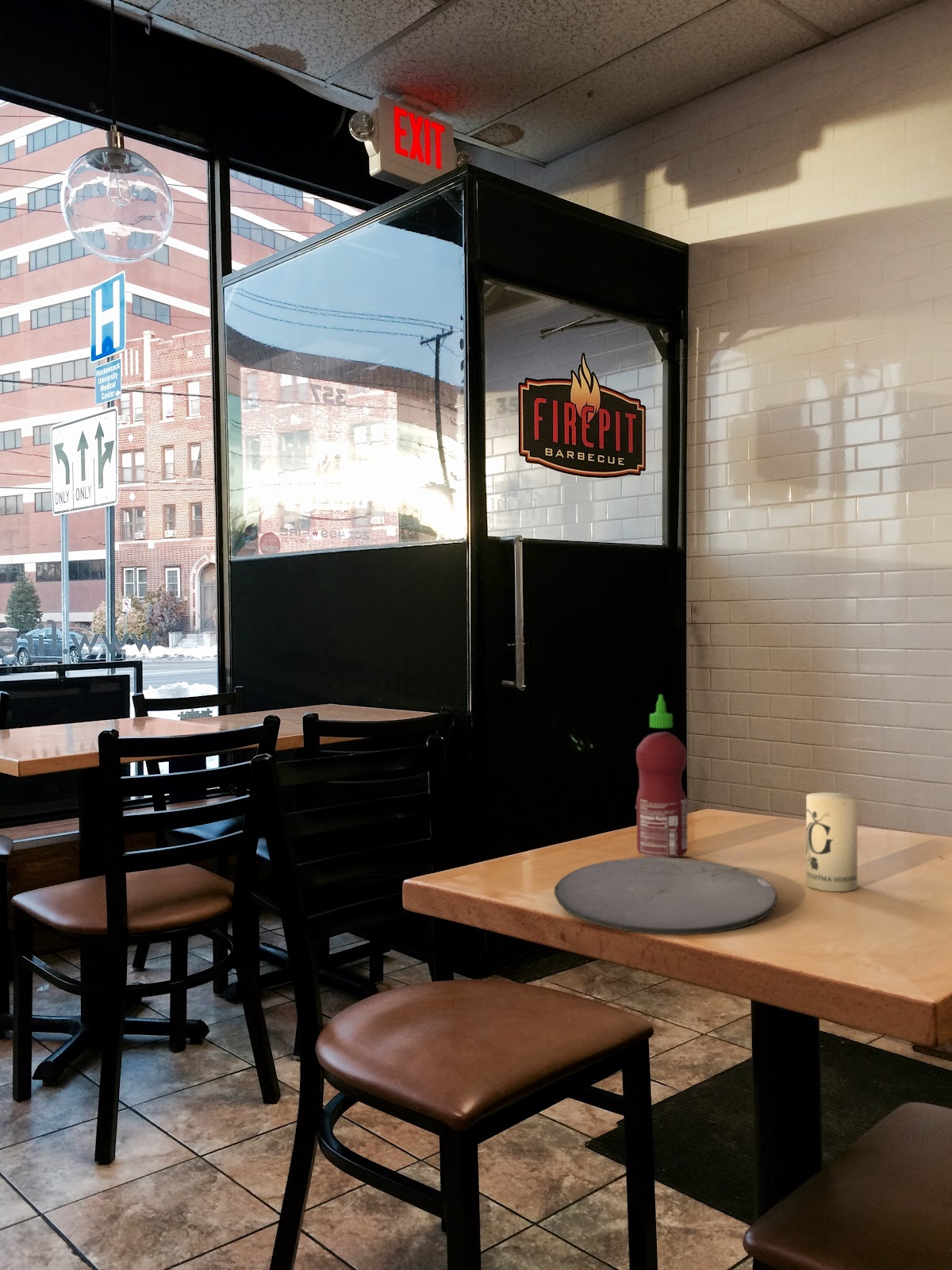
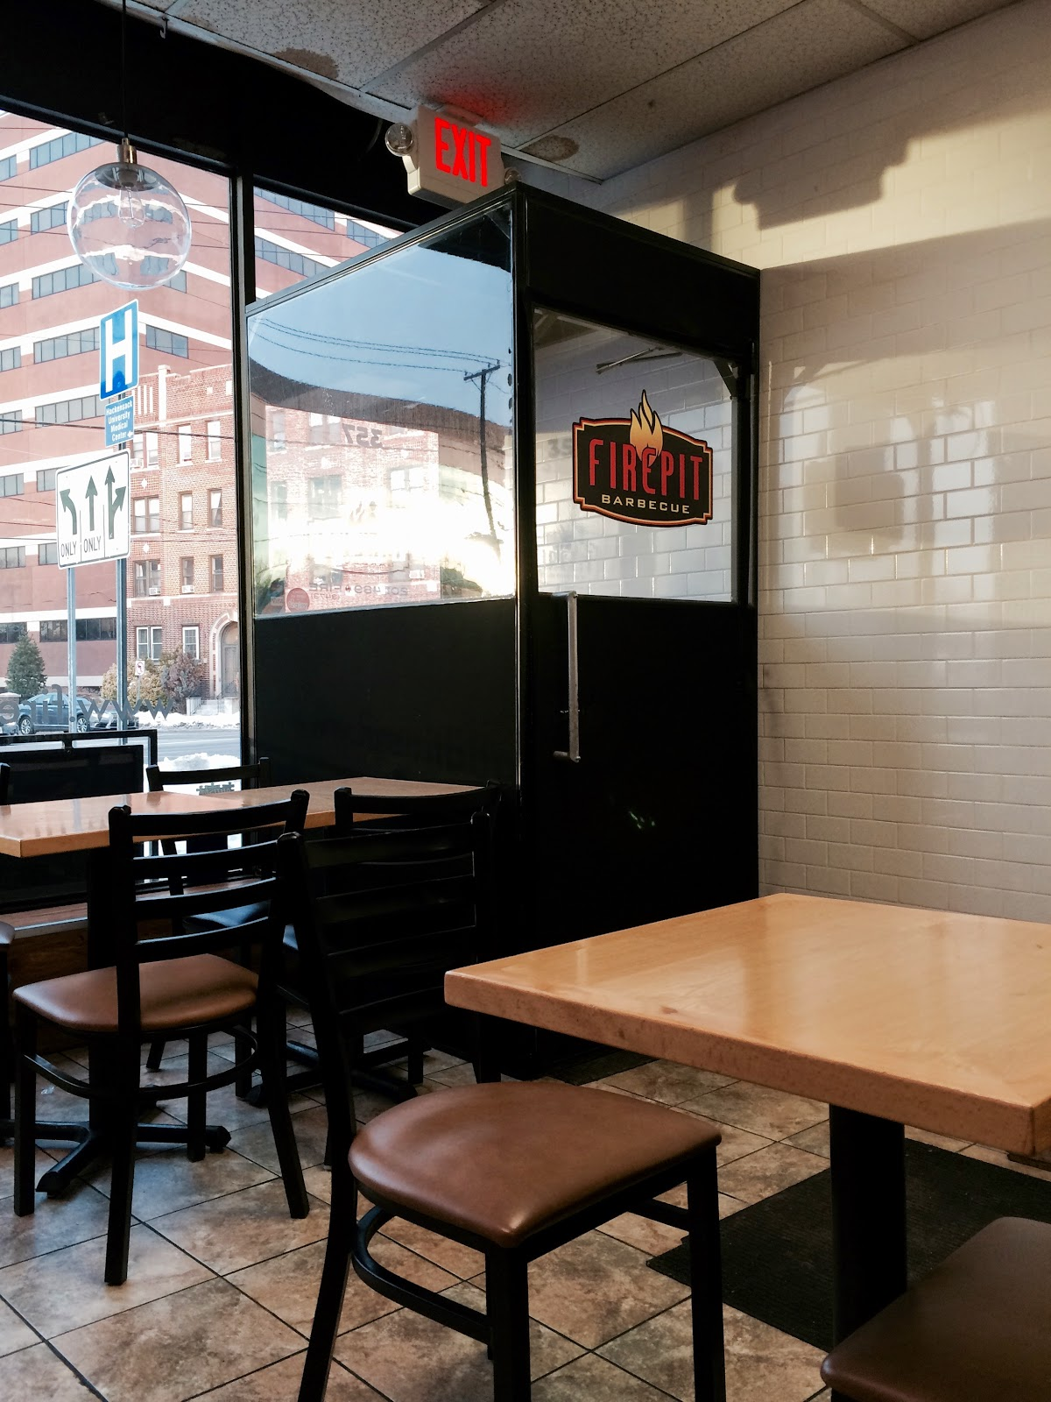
- plate (663, 892)
- hot sauce (661, 775)
- candle (831, 841)
